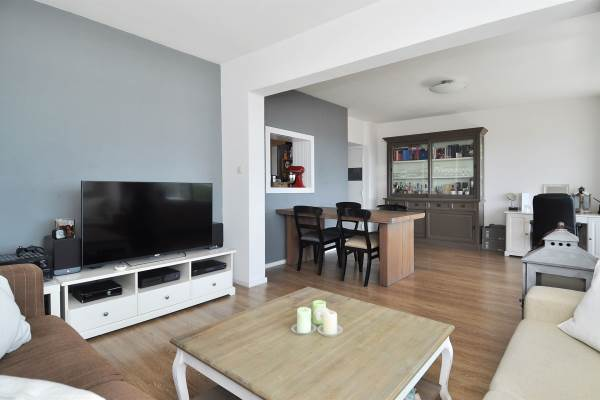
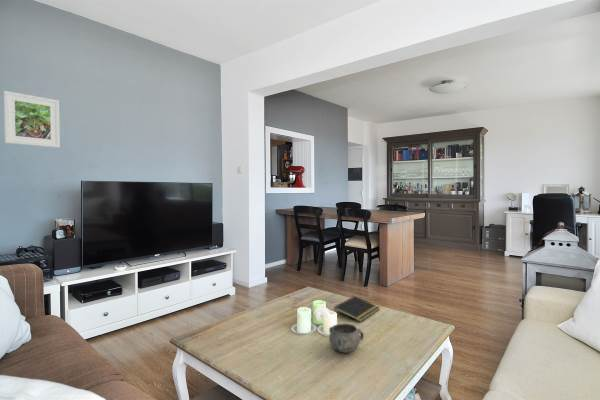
+ notepad (357, 307)
+ decorative bowl (342, 338)
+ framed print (33, 120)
